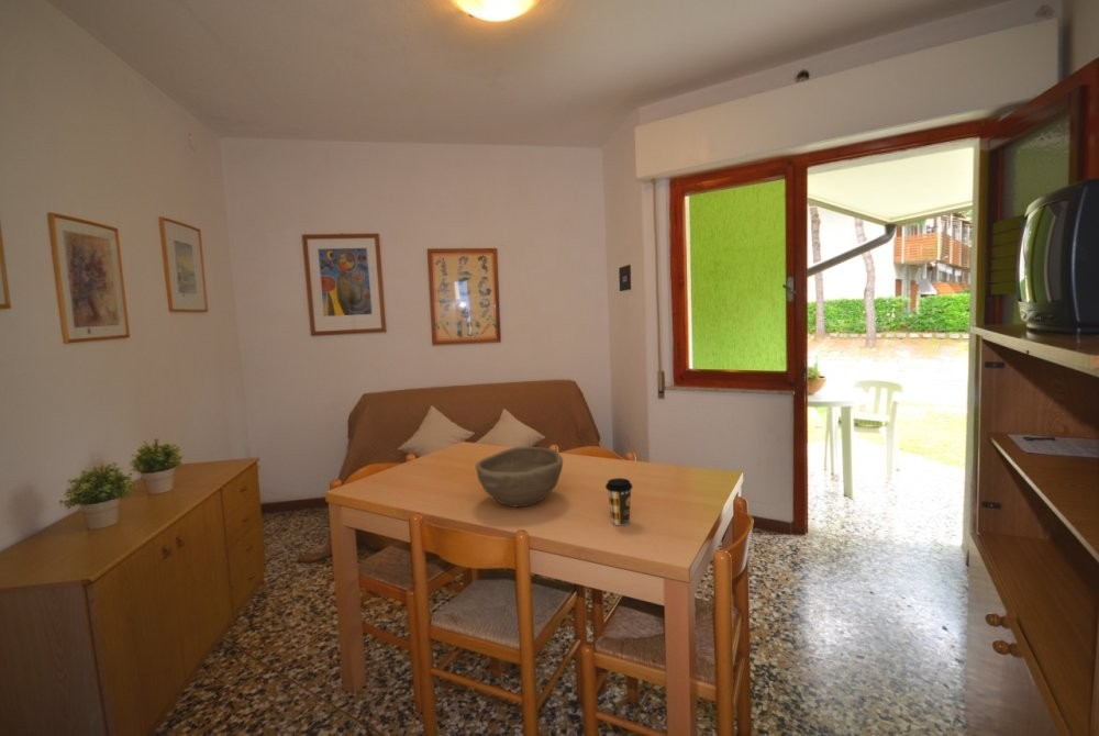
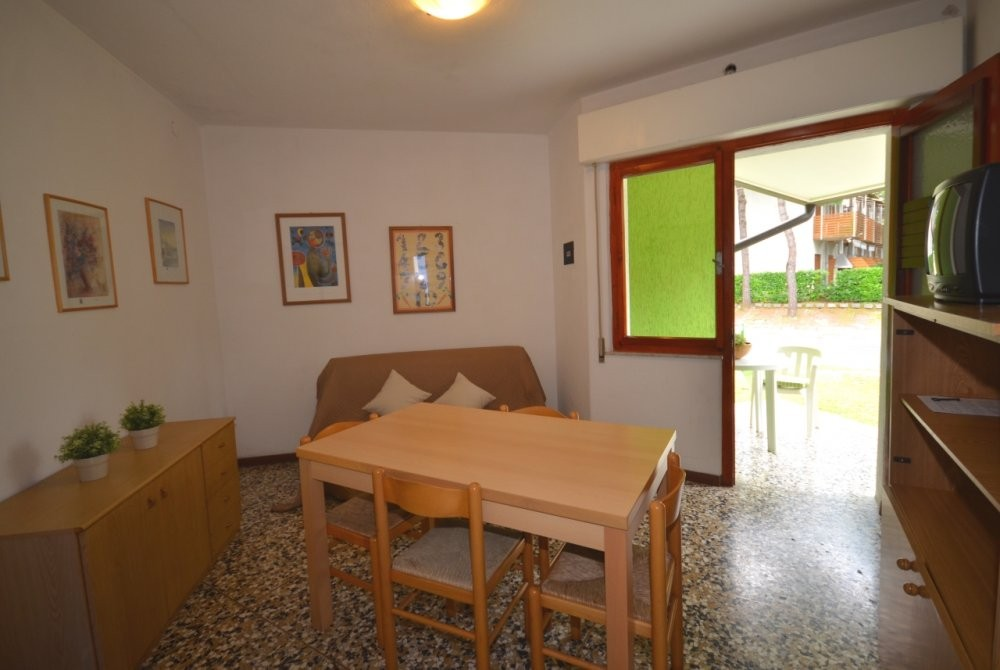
- bowl (520, 479)
- coffee cup (619, 501)
